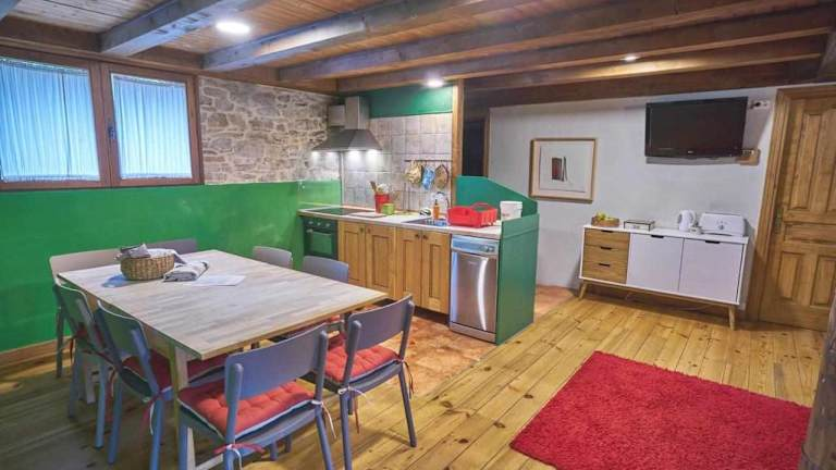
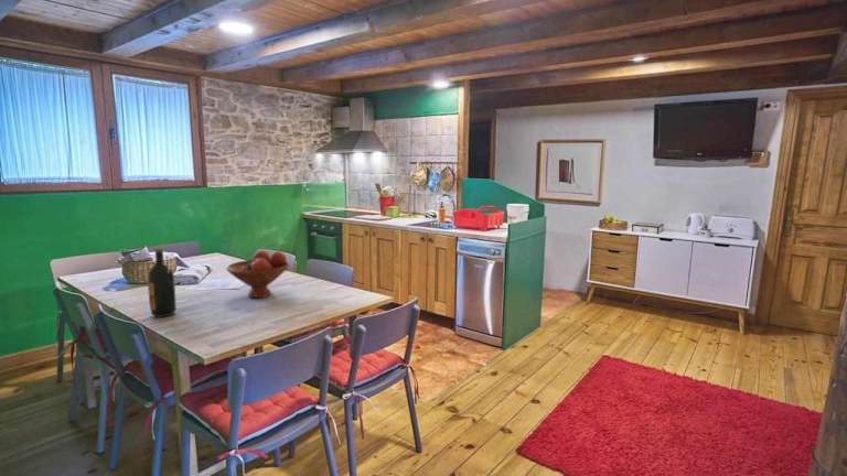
+ wine bottle (161, 281)
+ fruit bowl (258, 274)
